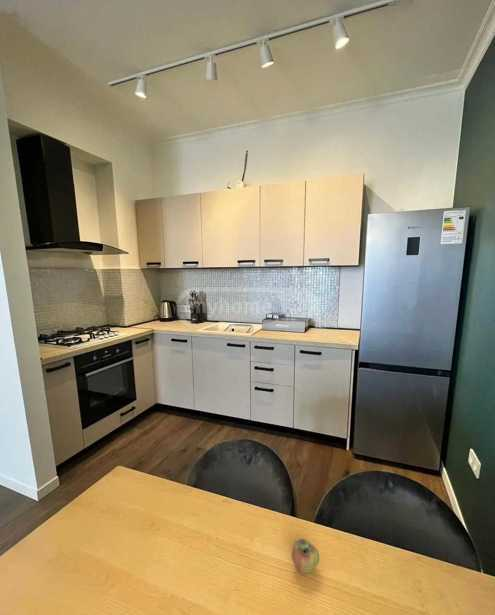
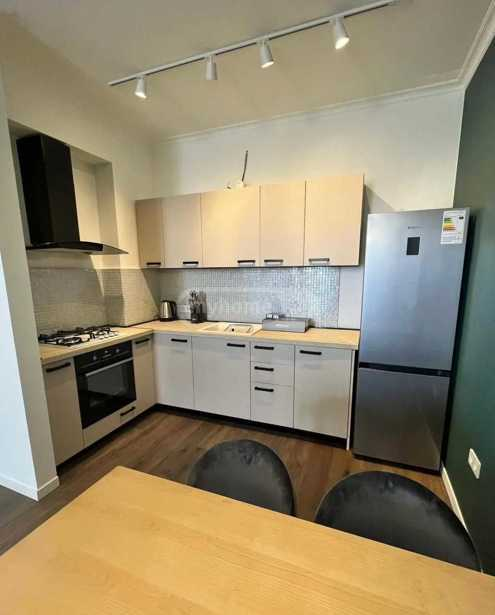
- apple (302, 555)
